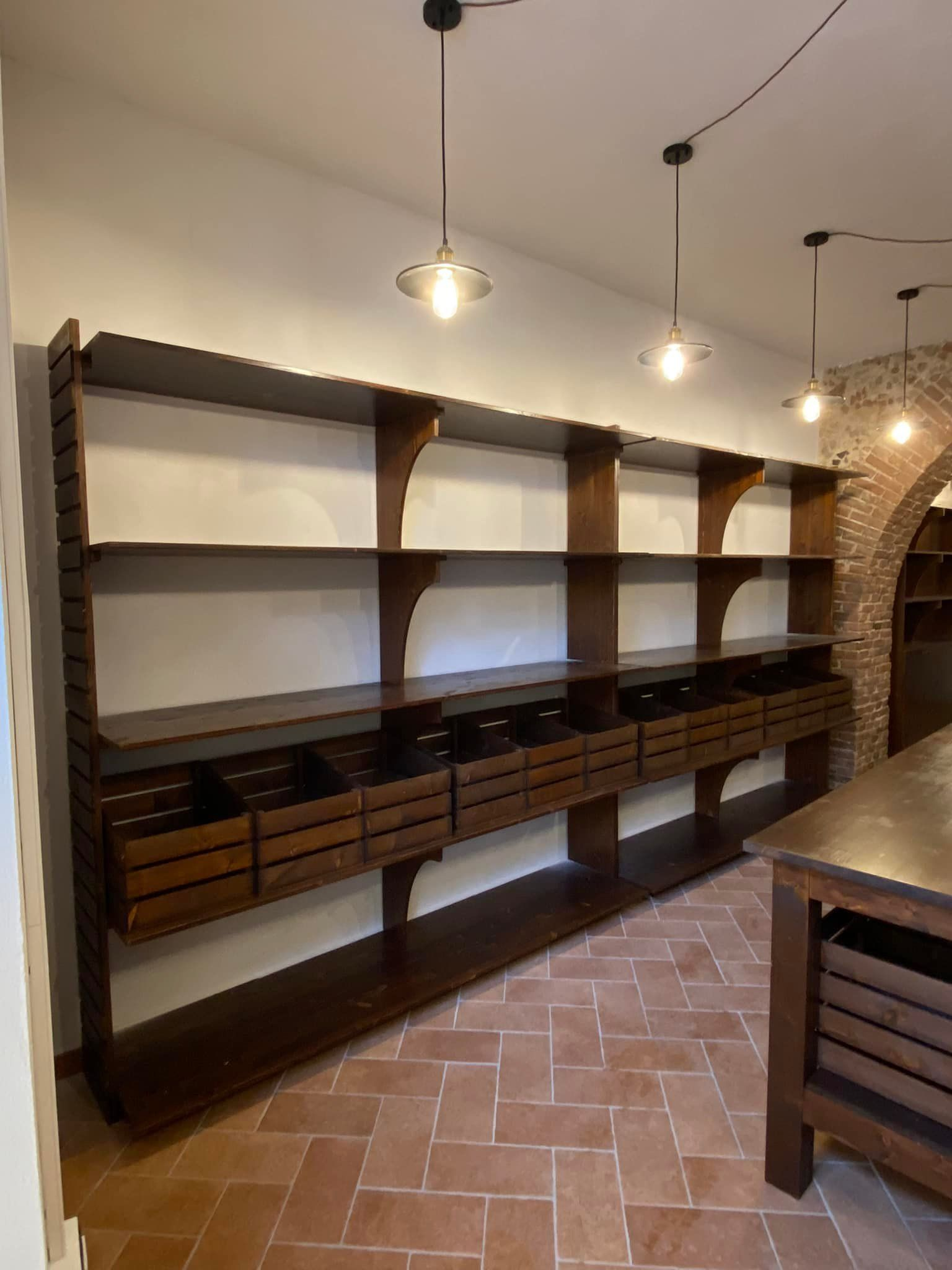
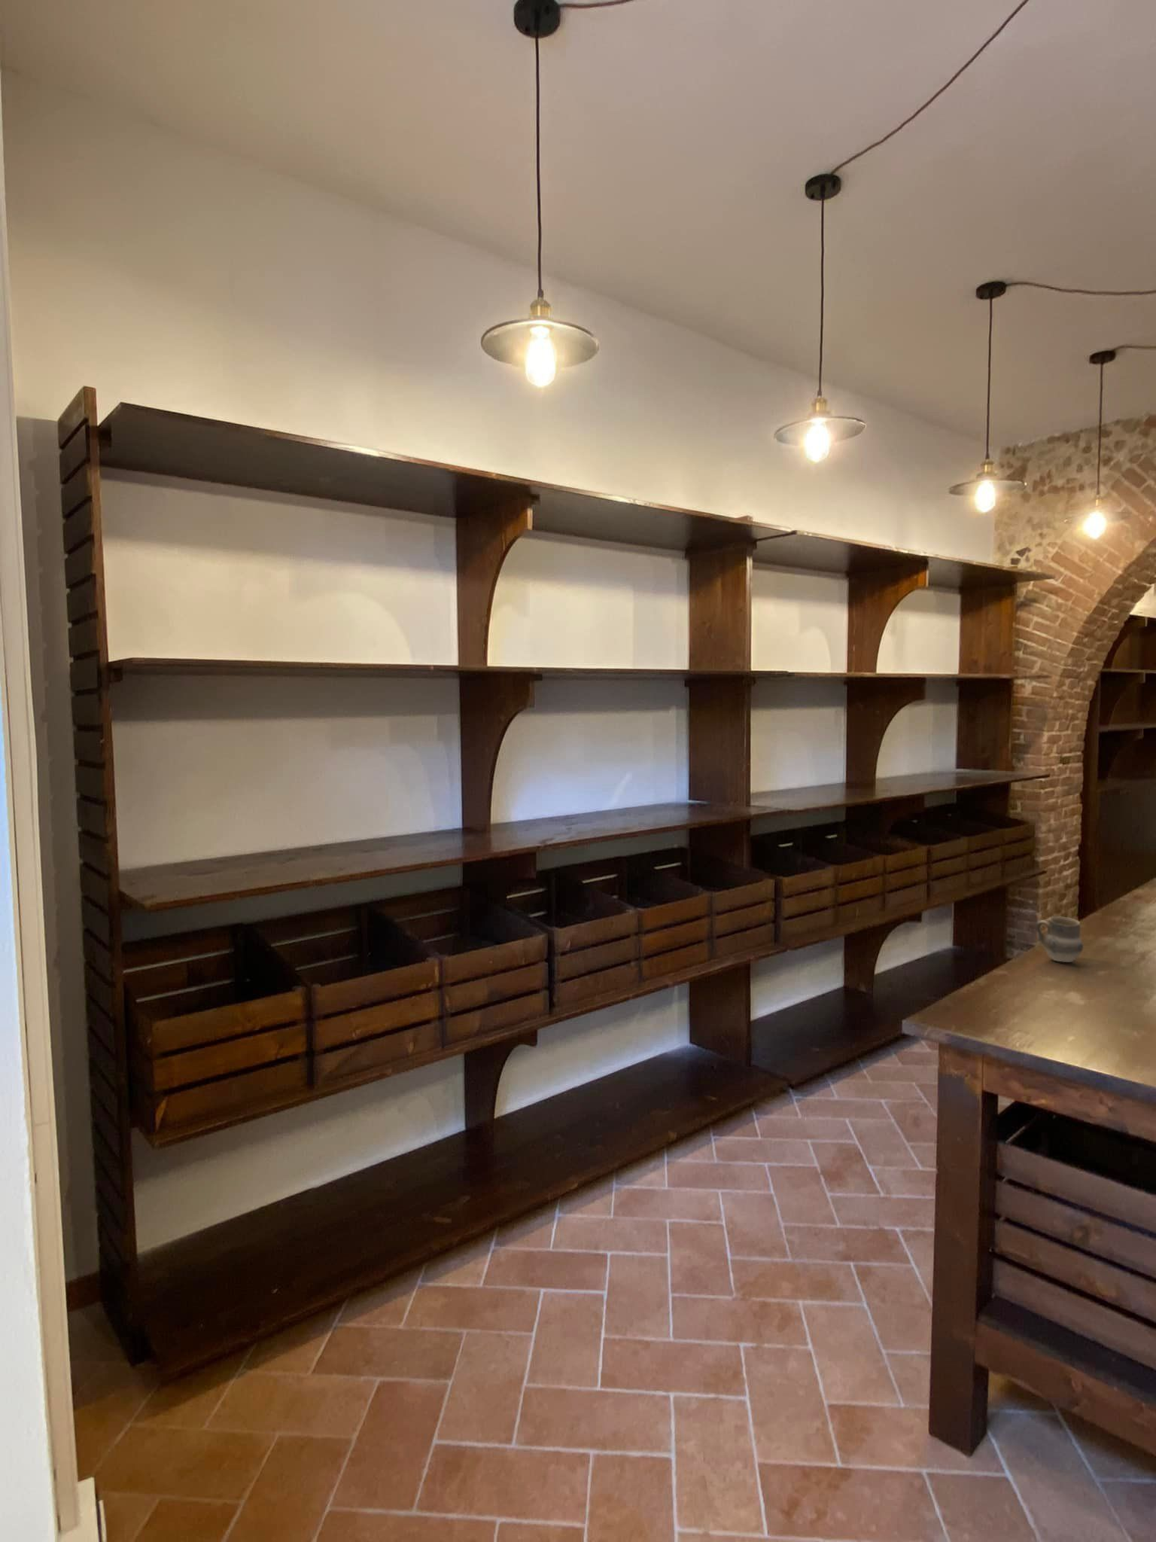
+ cup (1059, 939)
